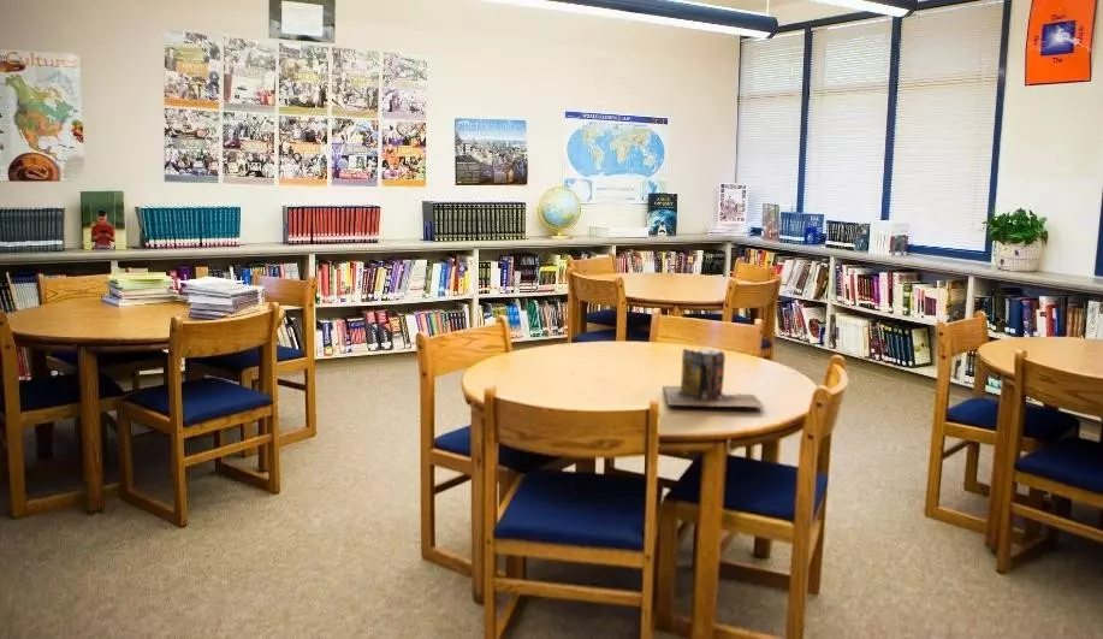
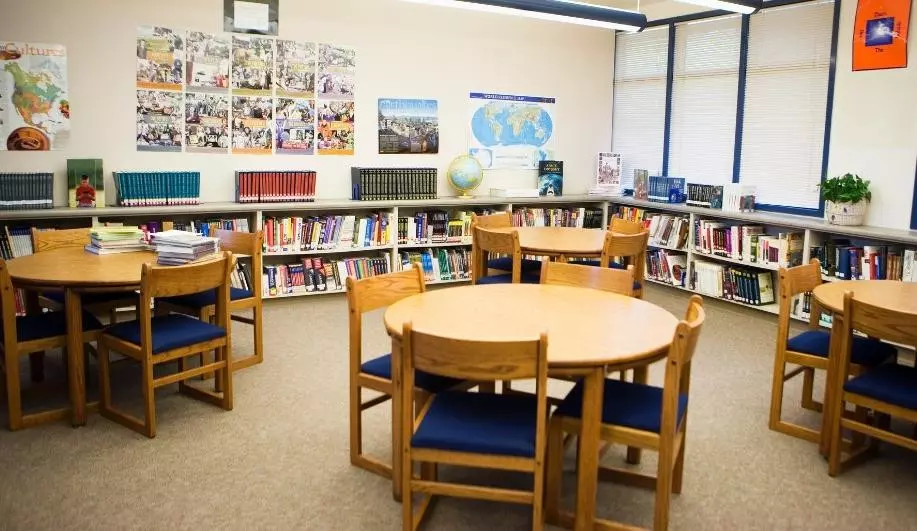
- books (712, 373)
